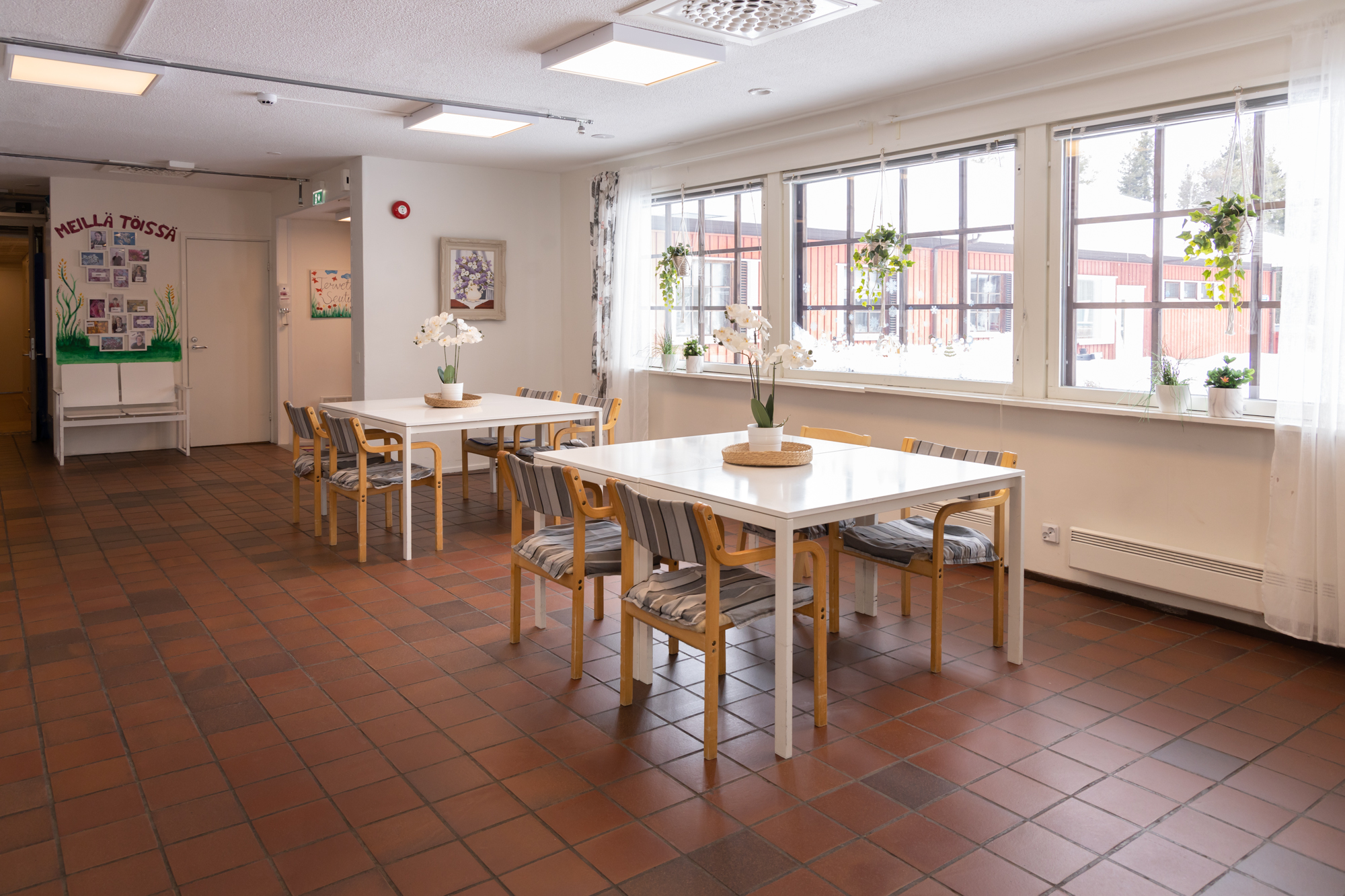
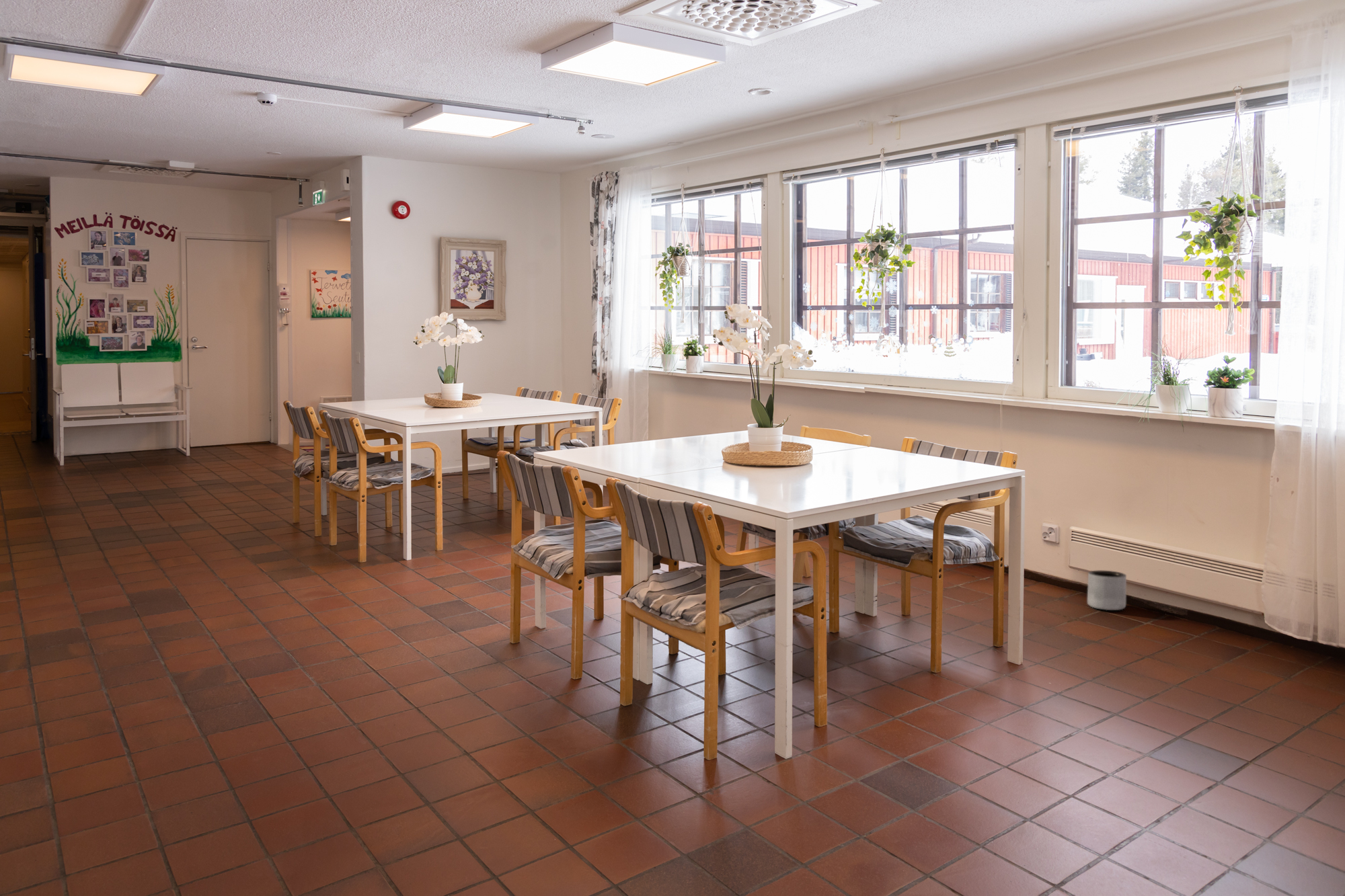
+ planter (1106, 590)
